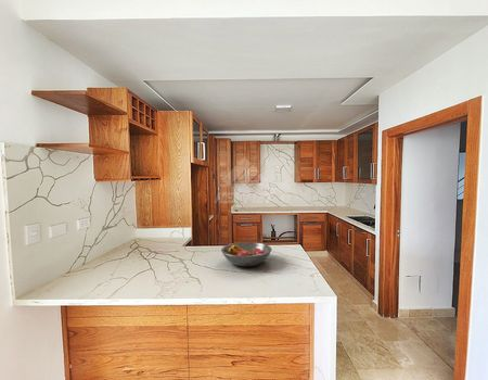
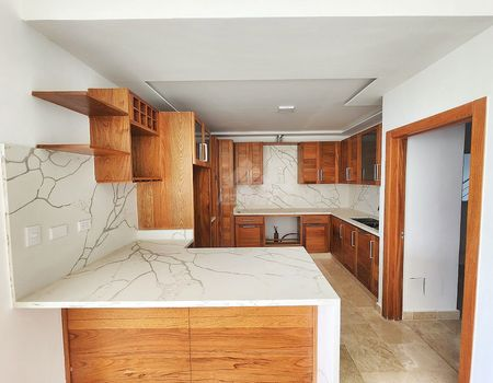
- fruit bowl (246, 253)
